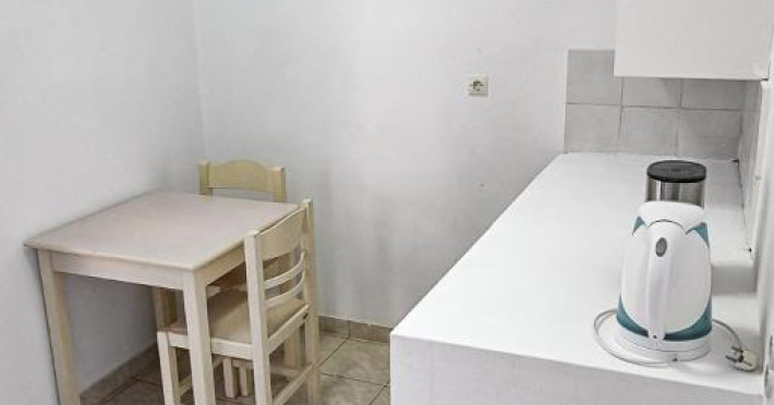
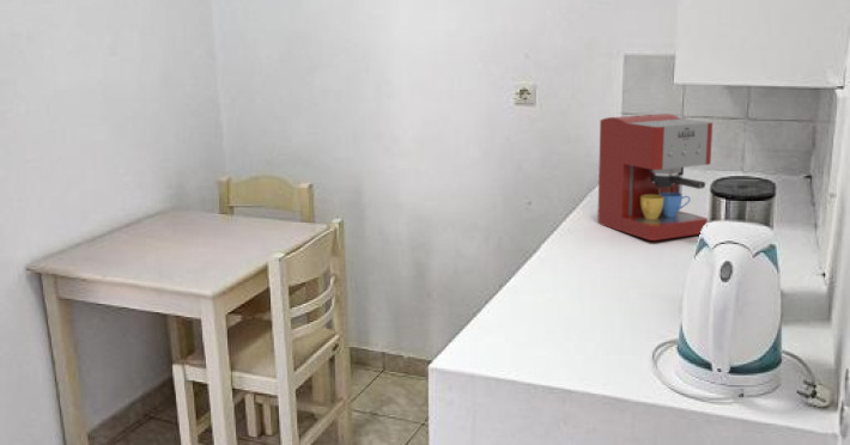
+ coffee maker (652, 172)
